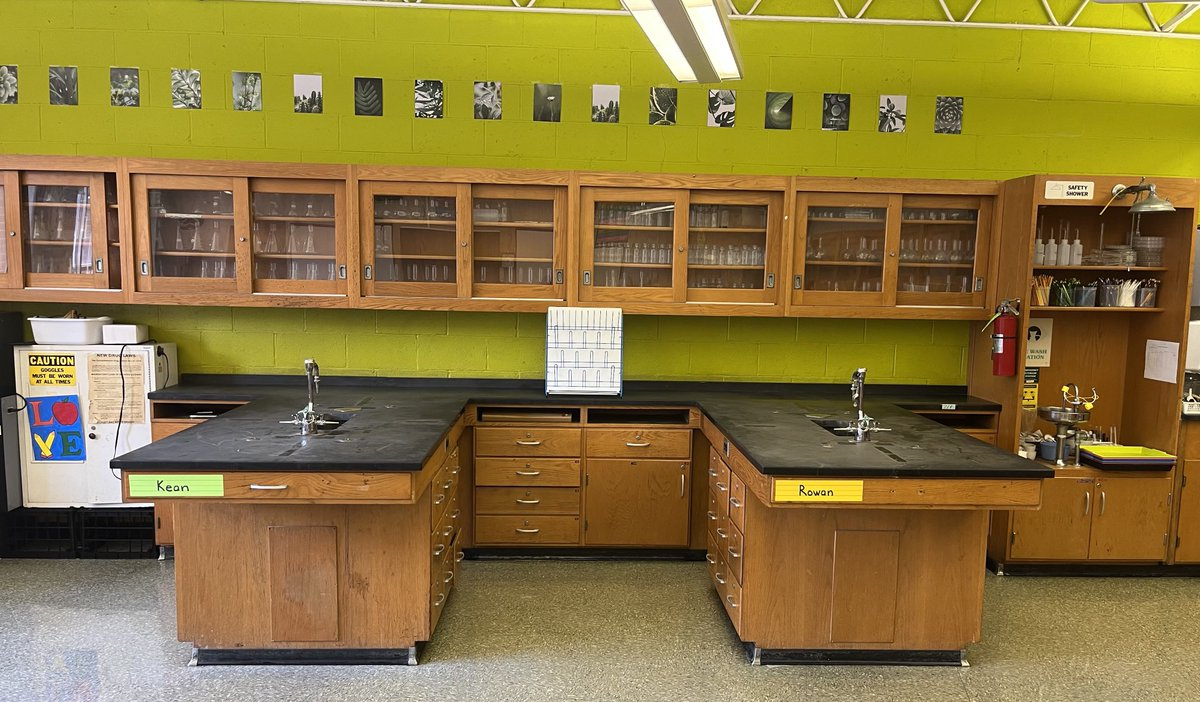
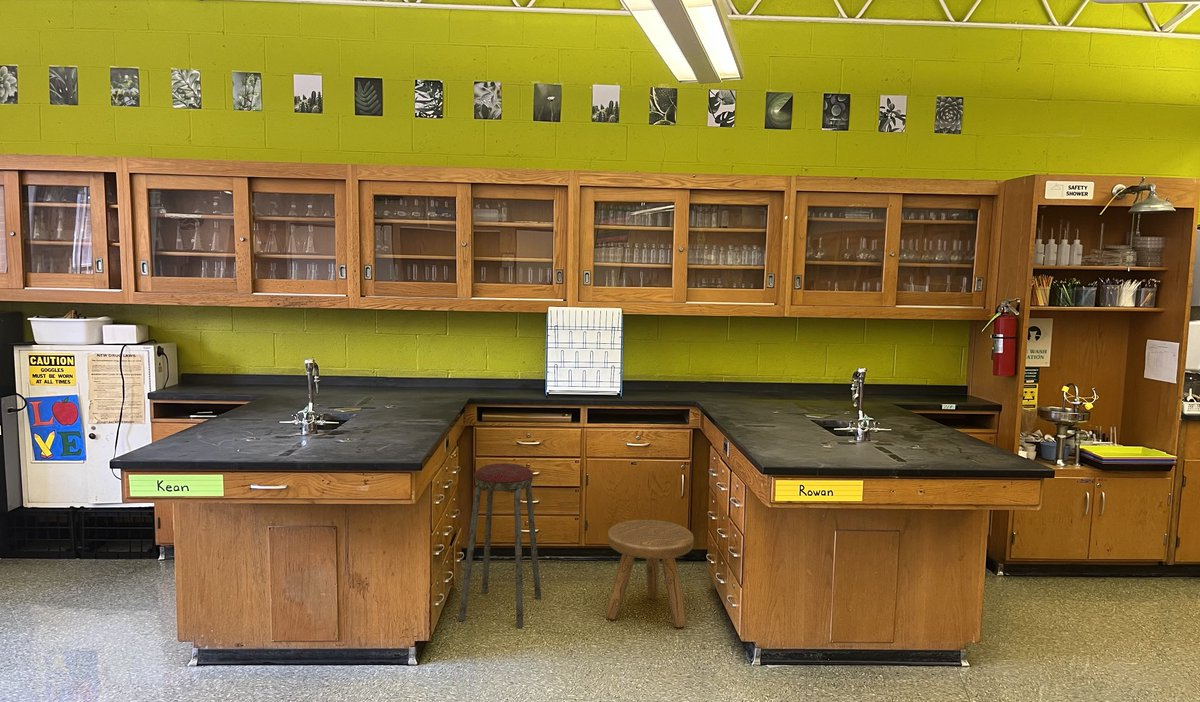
+ stool (649, 573)
+ music stool (490, 538)
